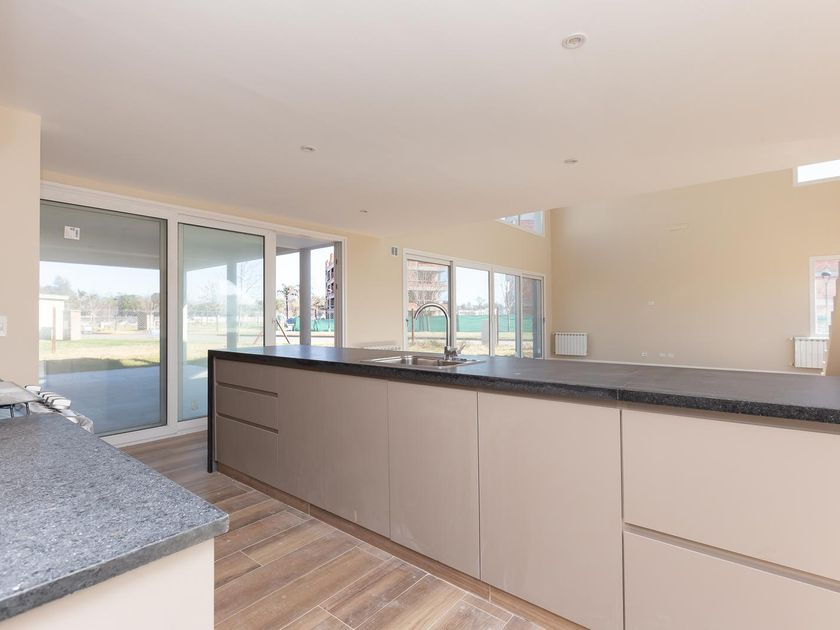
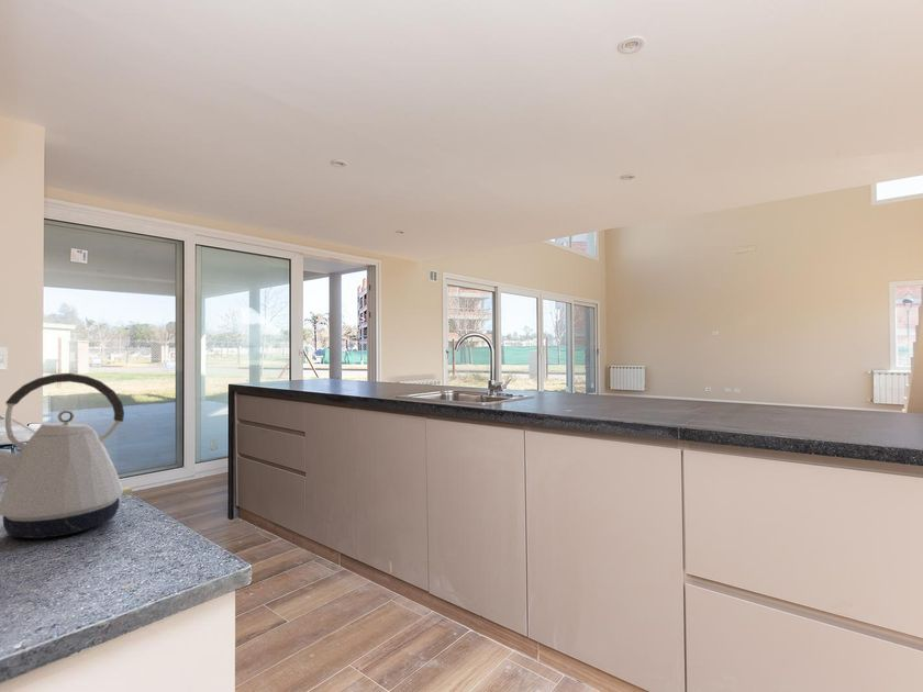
+ kettle (59, 449)
